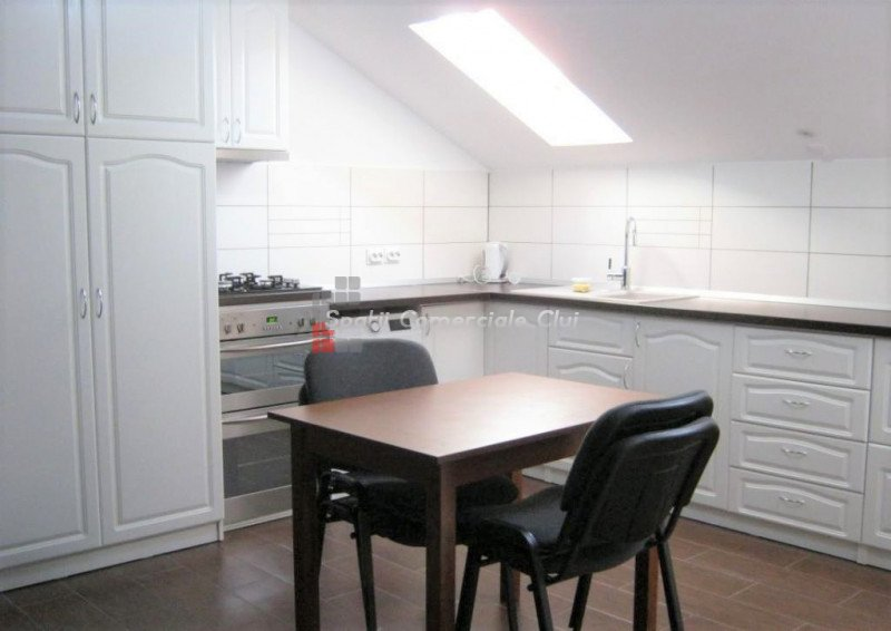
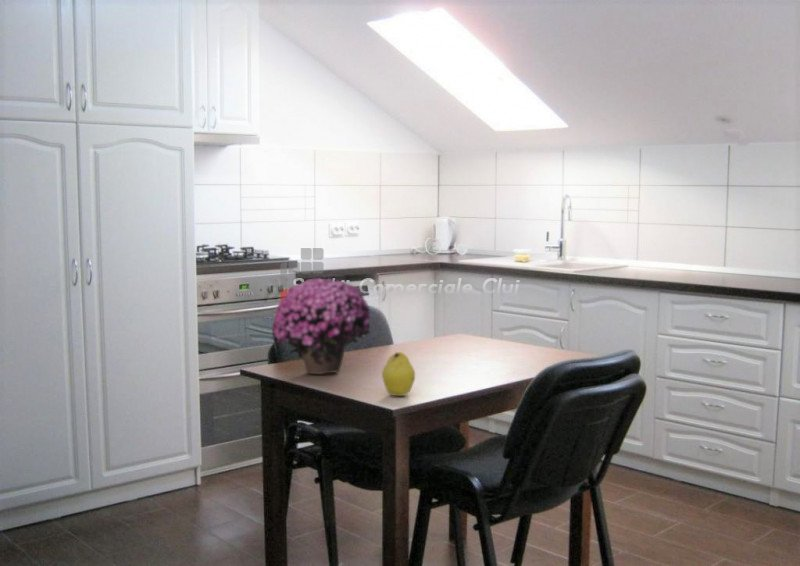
+ fruit (398, 373)
+ flower (322, 324)
